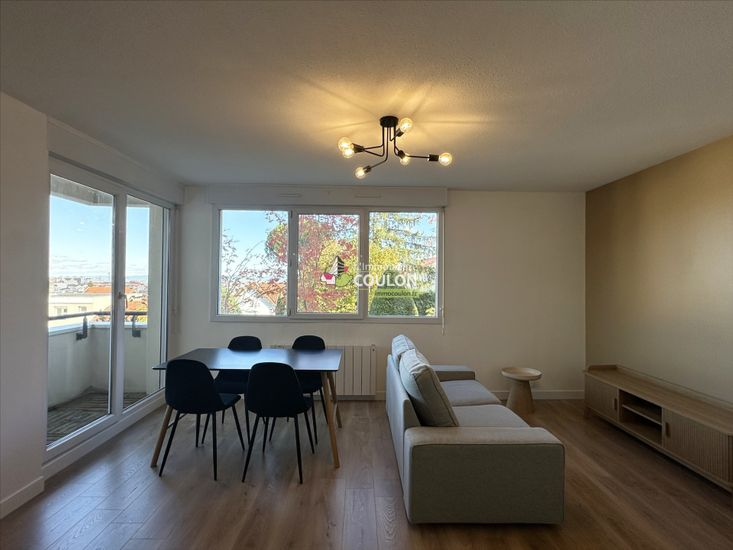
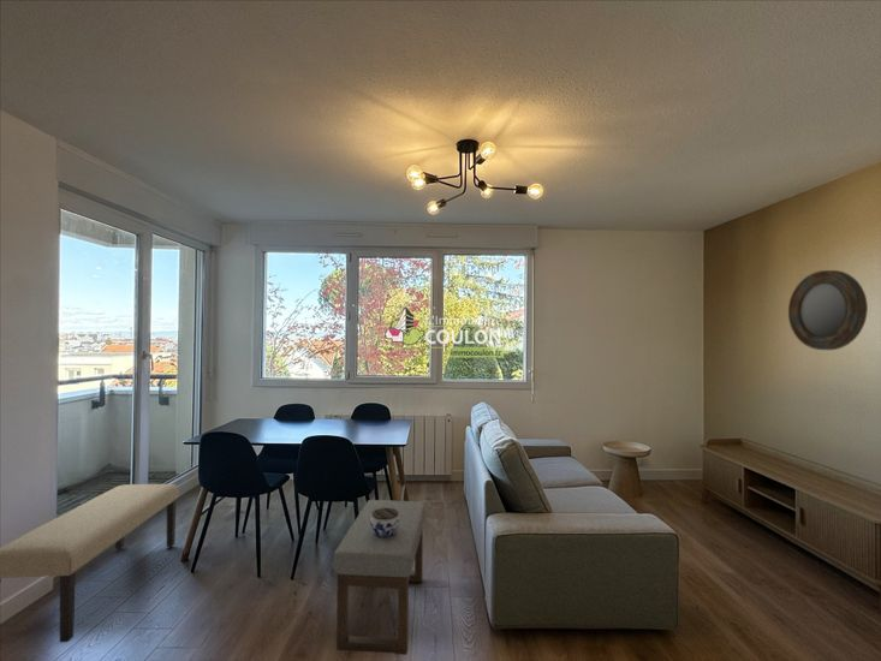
+ bench (97, 547)
+ home mirror (823, 310)
+ ottoman (385, 566)
+ jar (385, 522)
